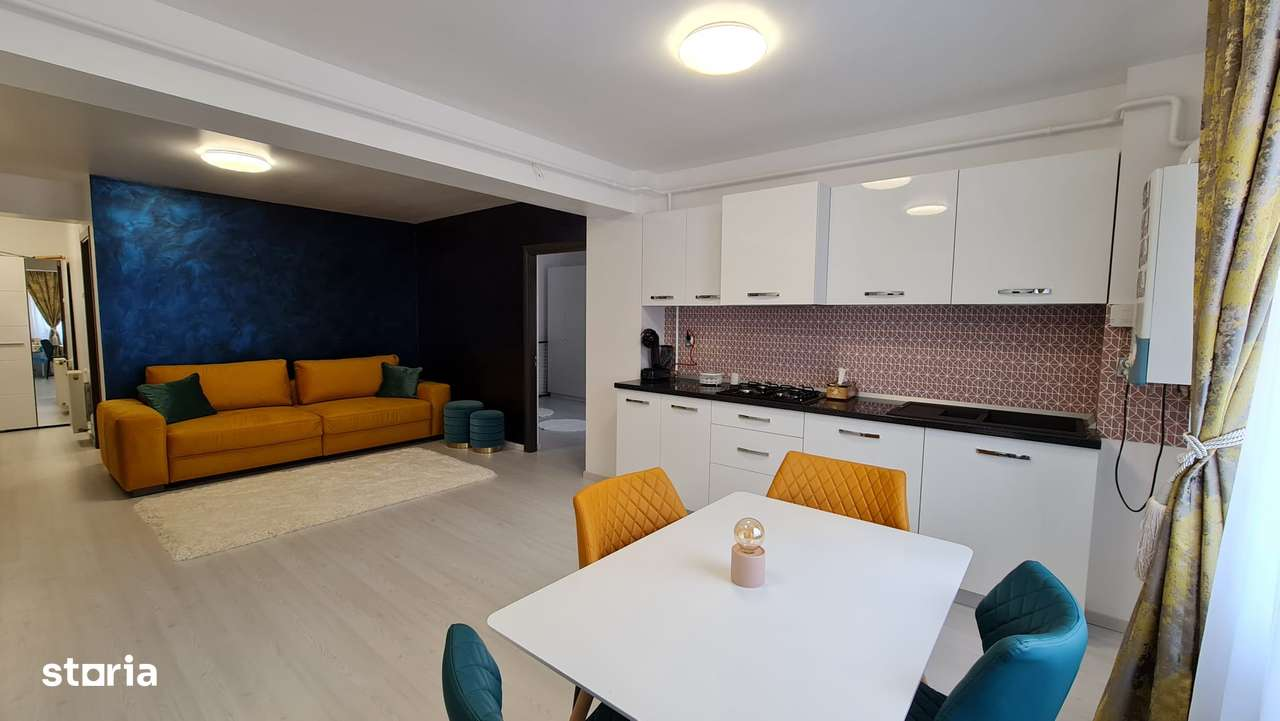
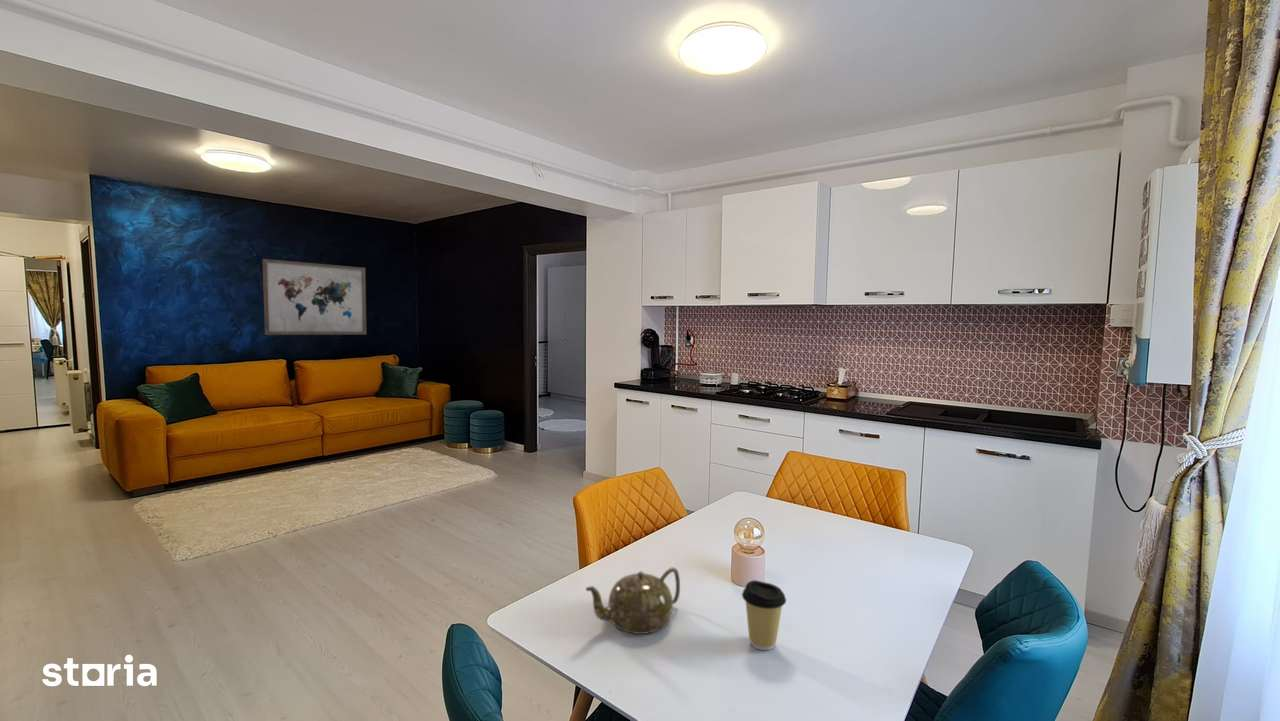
+ coffee cup (763, 615)
+ wall art (318, 299)
+ teapot (635, 596)
